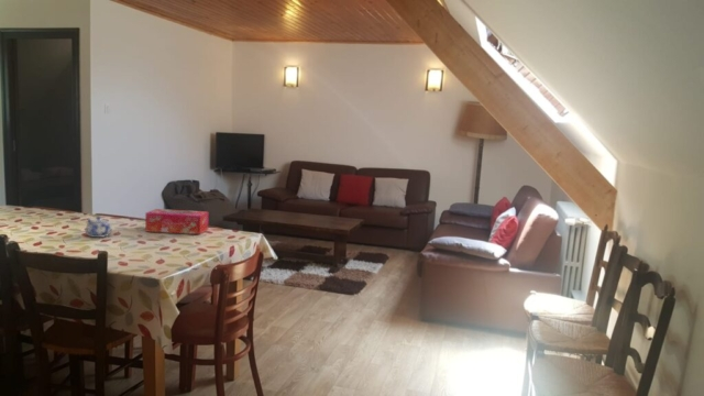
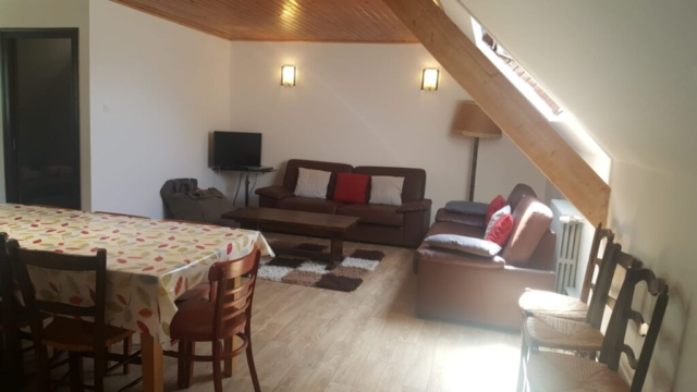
- tissue box (177, 221)
- teapot (97, 226)
